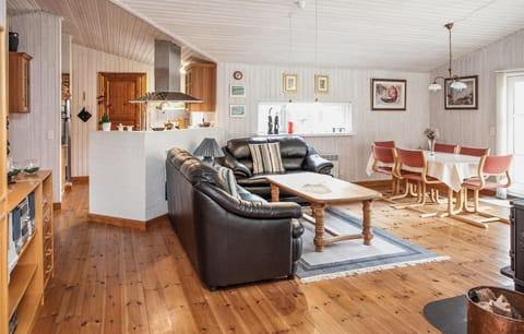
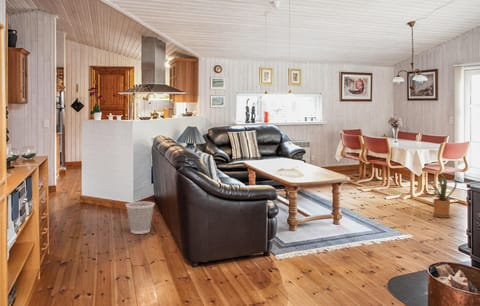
+ house plant (439, 195)
+ wastebasket (140, 217)
